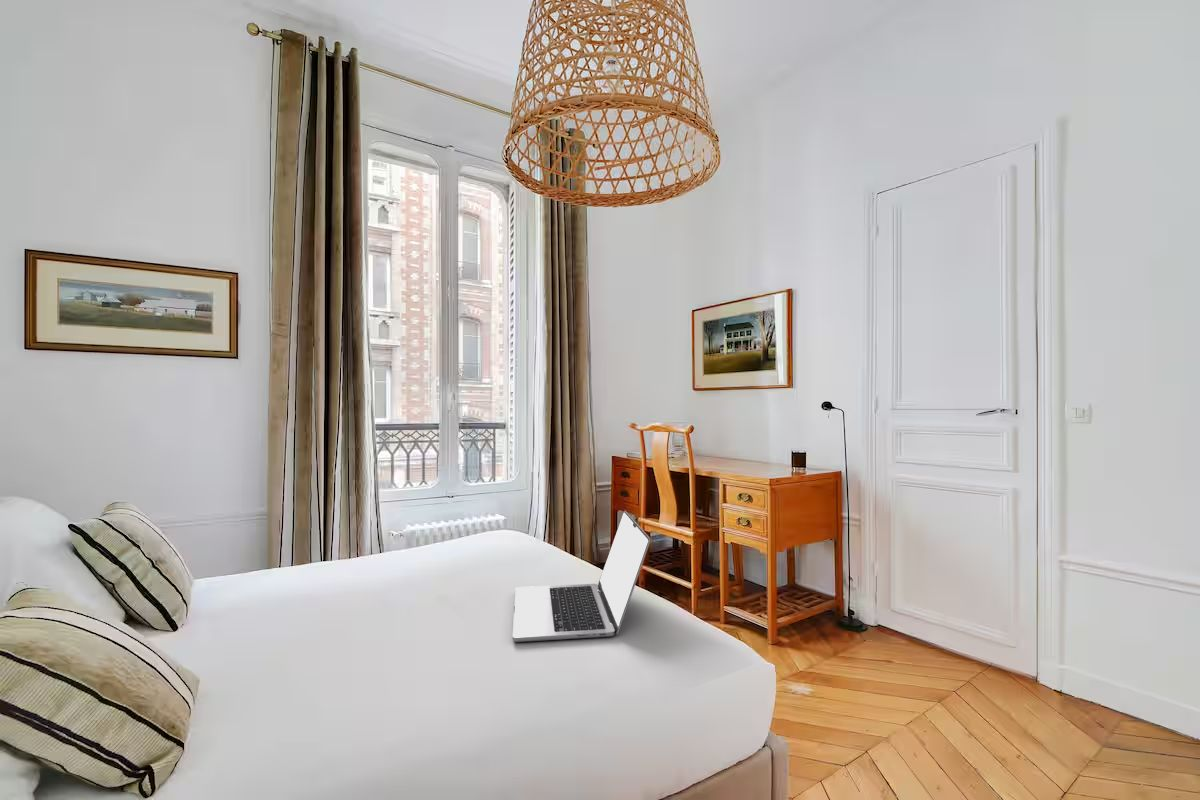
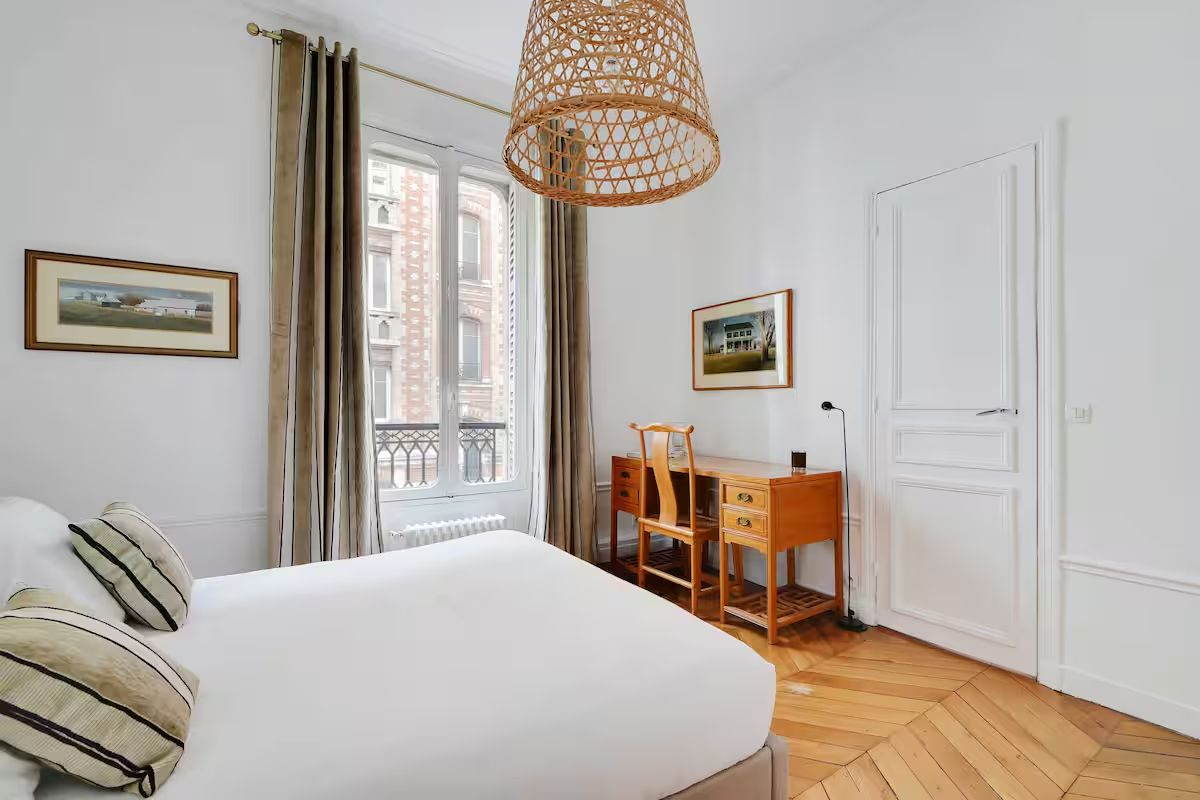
- laptop (577, 584)
